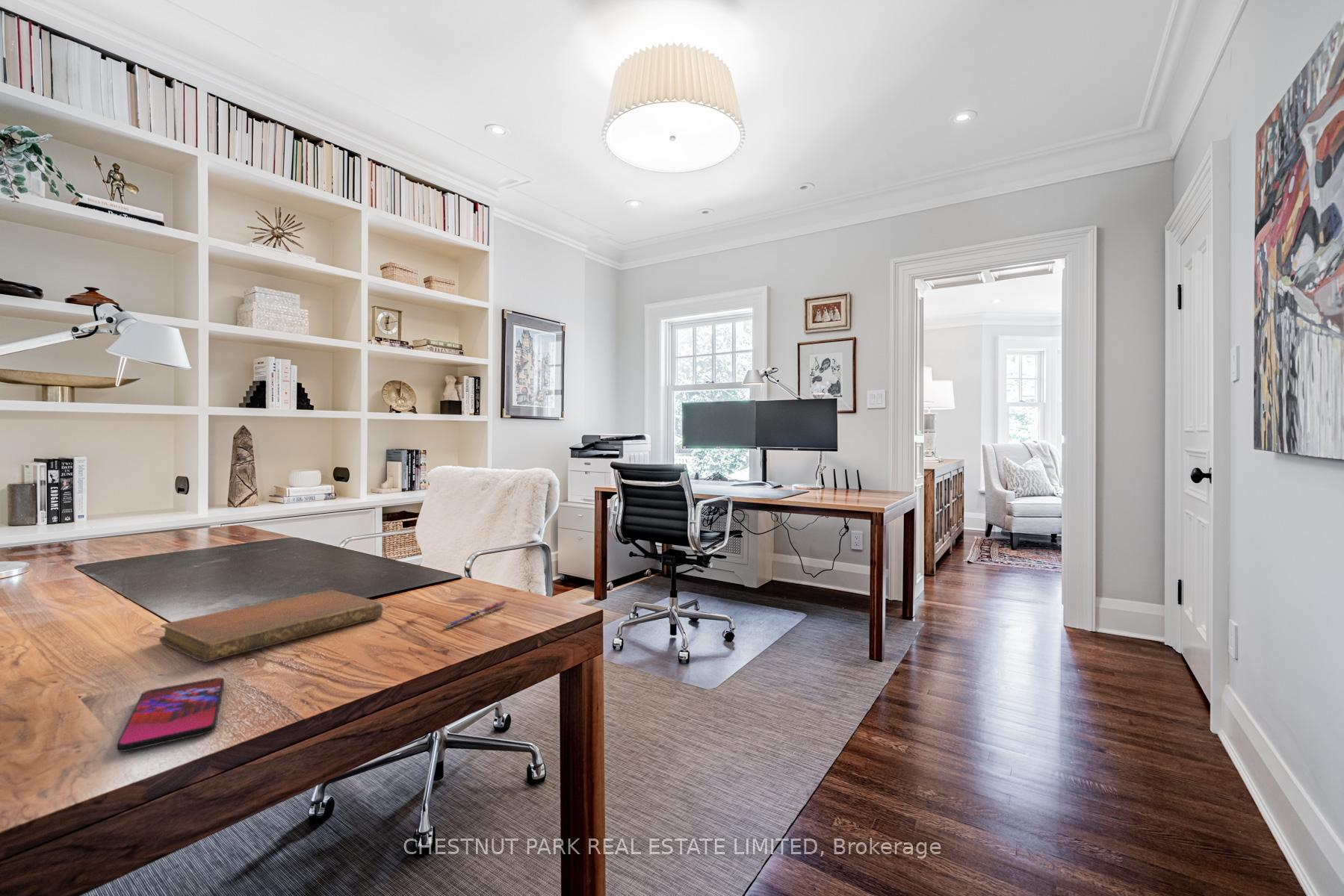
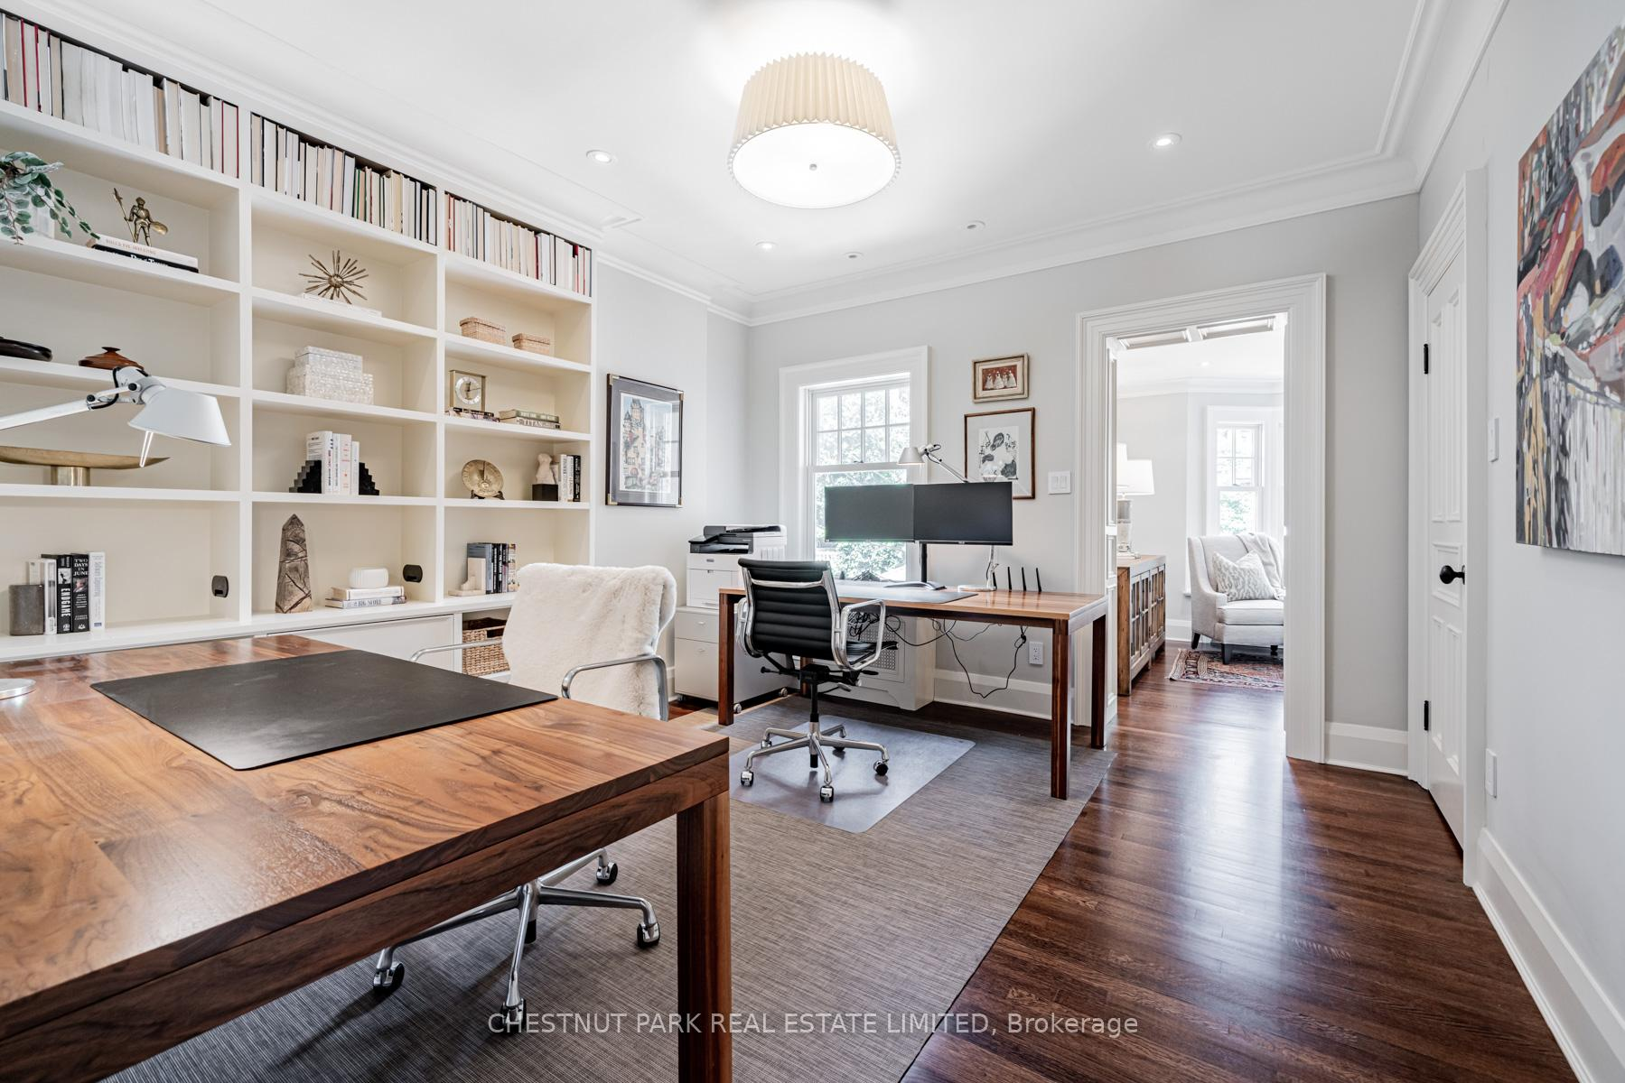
- smartphone (176, 710)
- notebook (278, 620)
- pen (476, 612)
